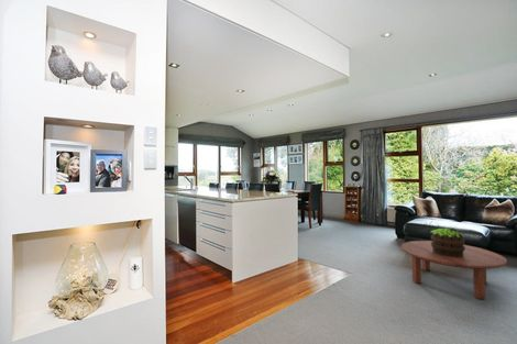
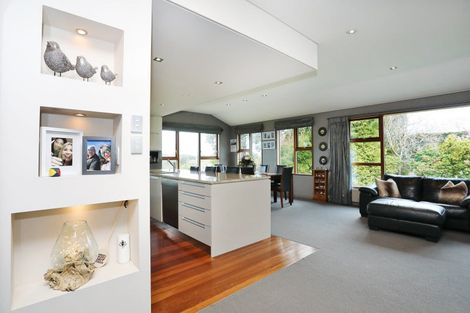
- coffee table (449, 265)
- potted plant (447, 240)
